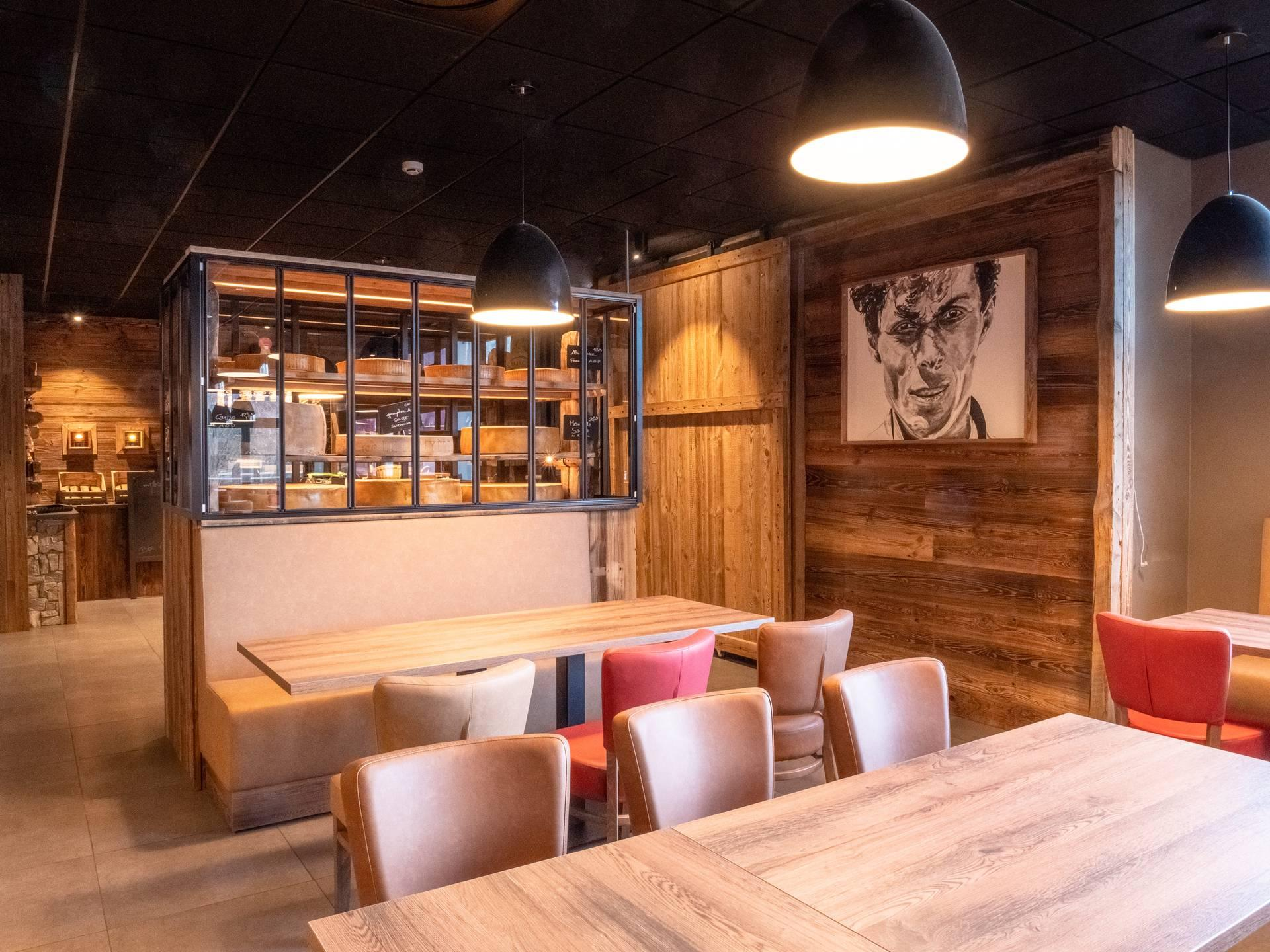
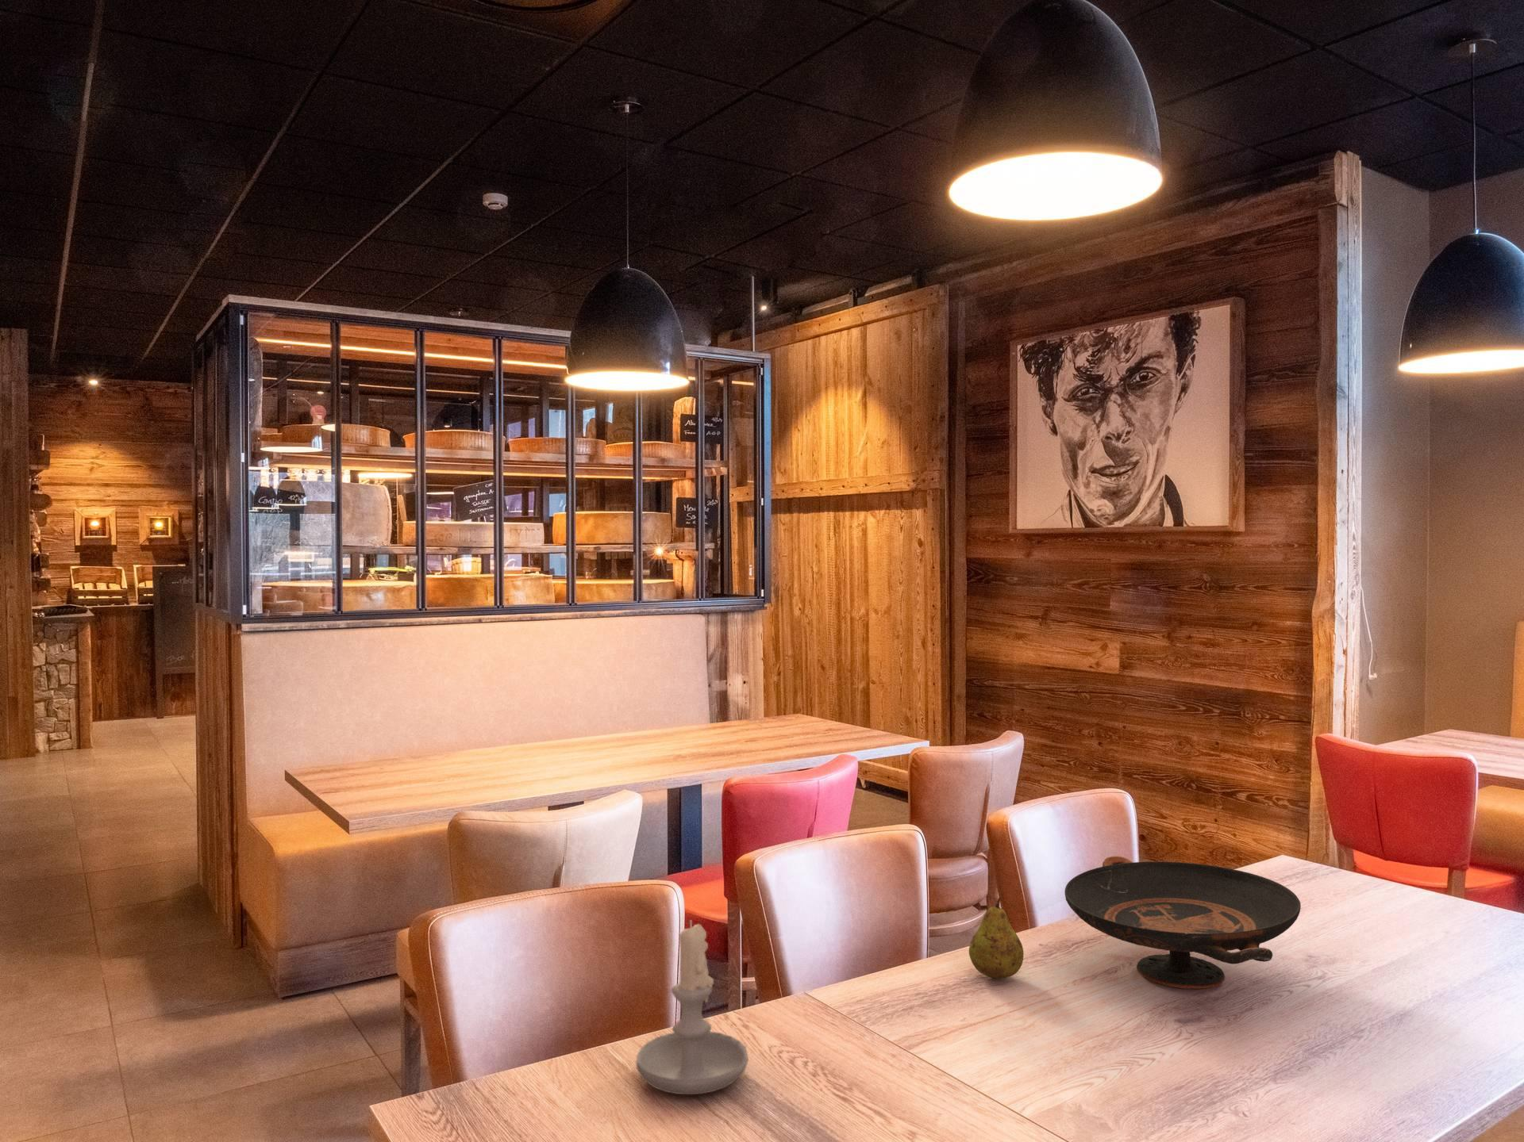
+ fruit (996, 939)
+ decorative bowl (1178, 931)
+ candle (691, 999)
